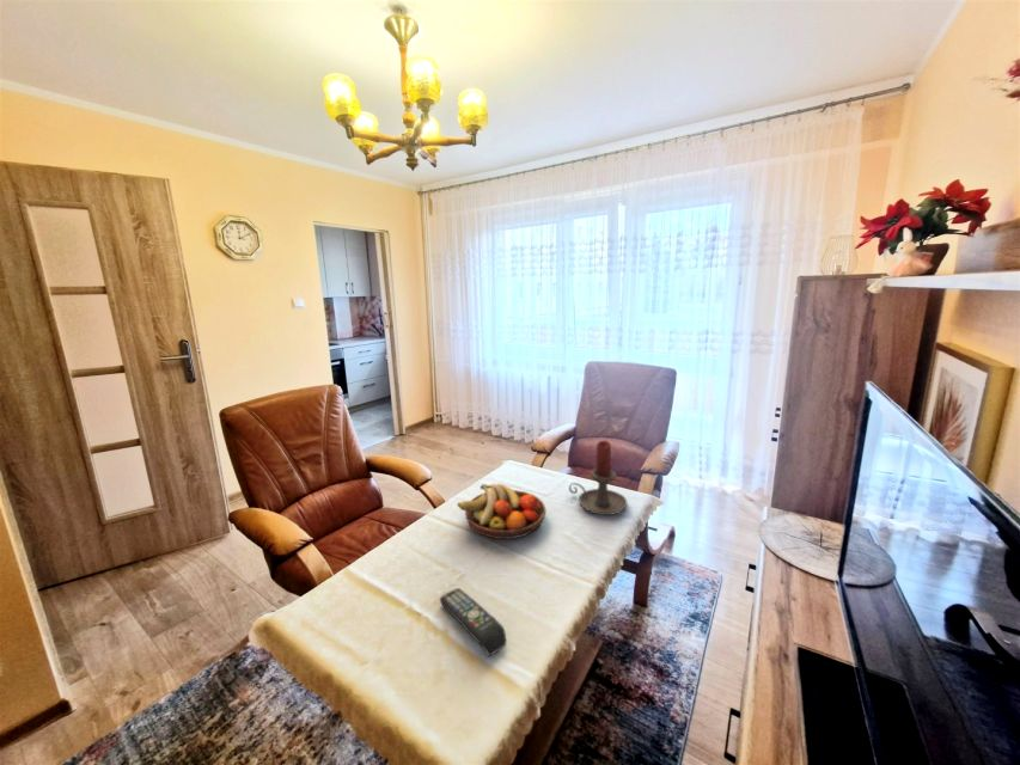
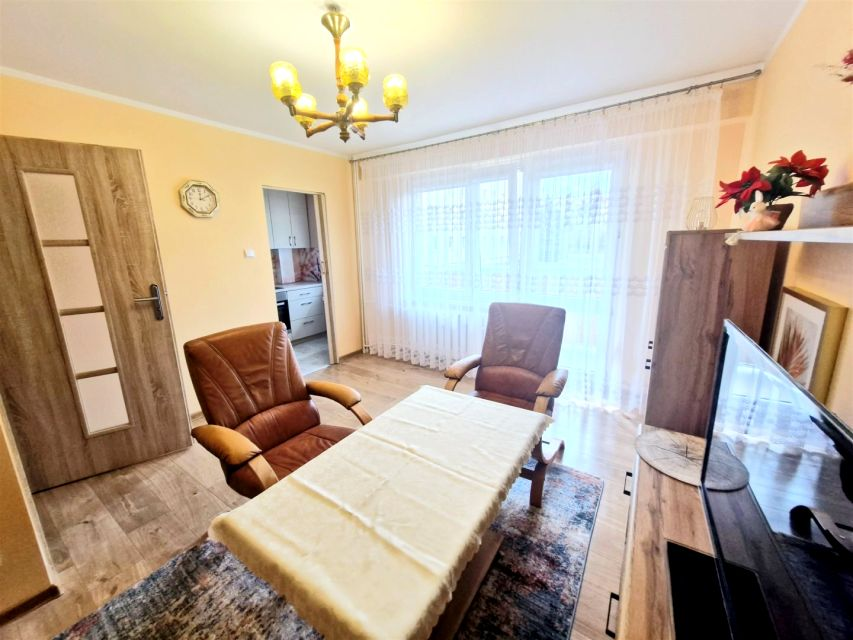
- candle holder (595, 472)
- fruit bowl (505, 506)
- remote control (471, 616)
